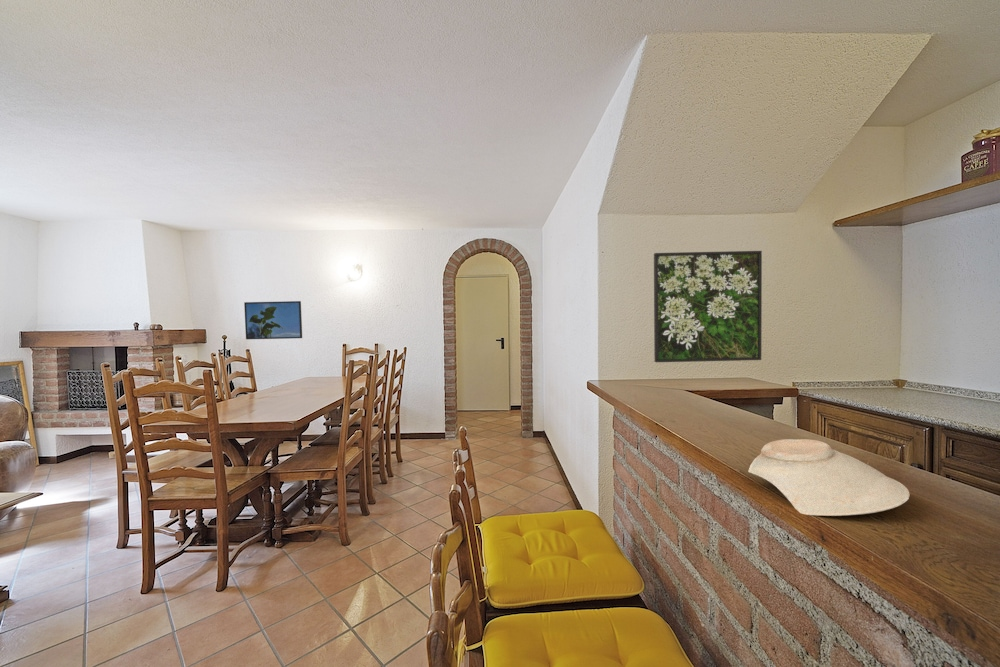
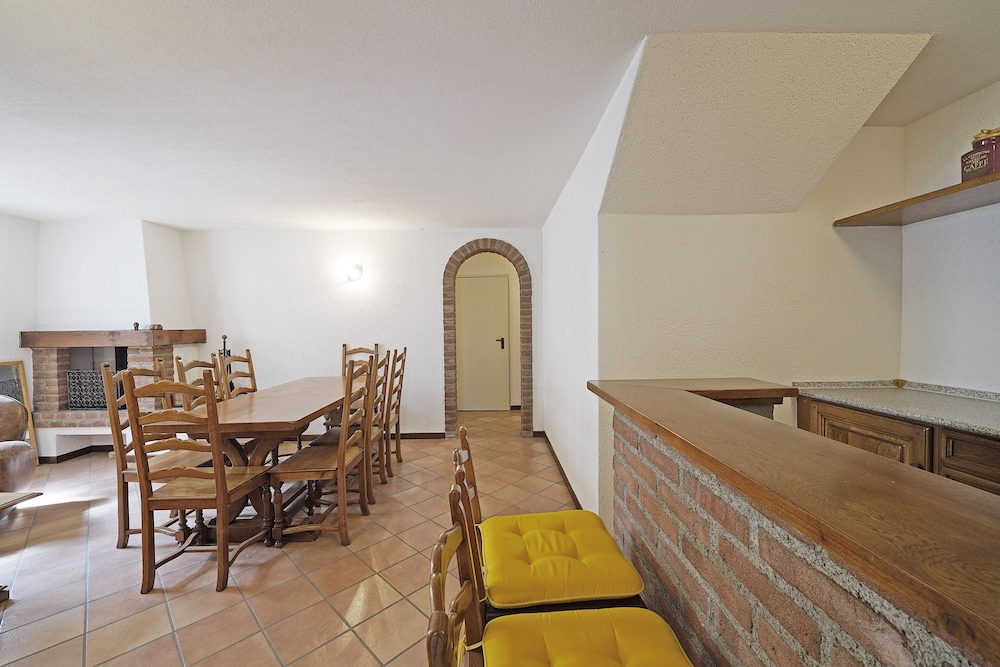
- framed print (273, 320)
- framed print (707, 306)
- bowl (821, 466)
